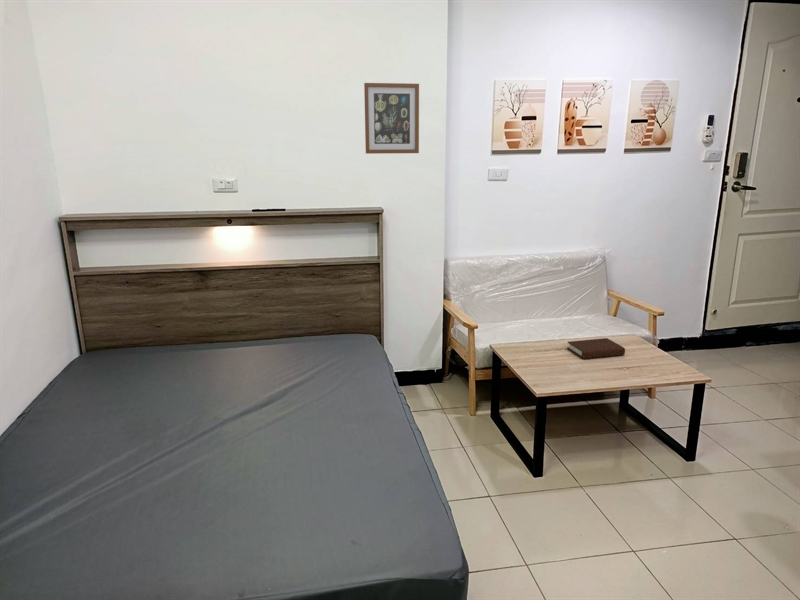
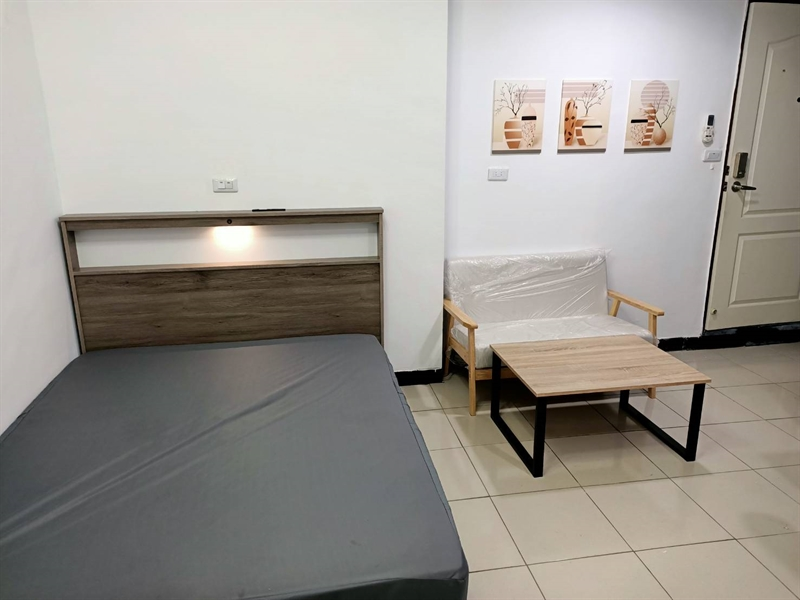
- book (595, 348)
- wall art (392, 118)
